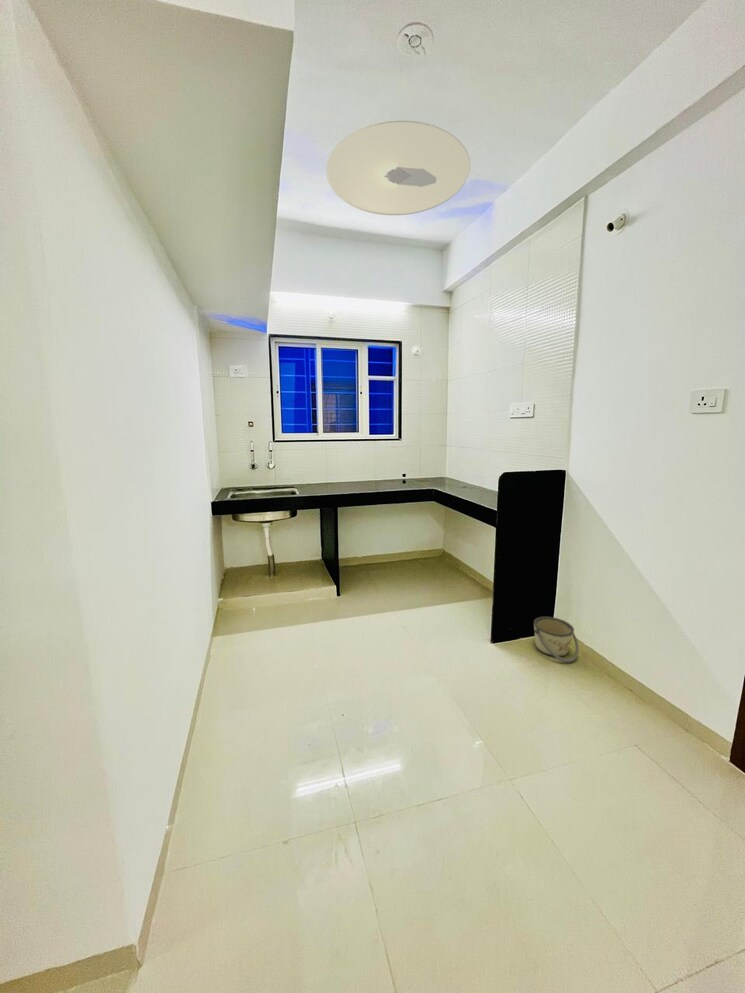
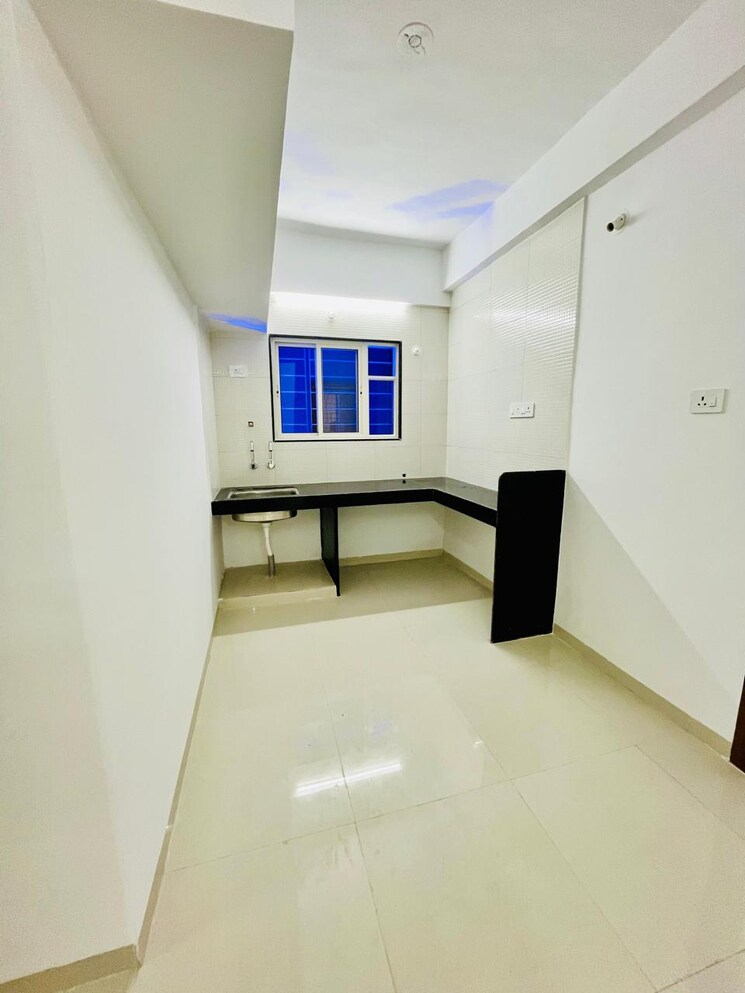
- bucket (555, 639)
- ceiling light (397, 169)
